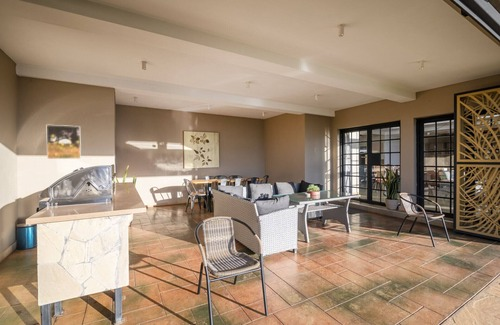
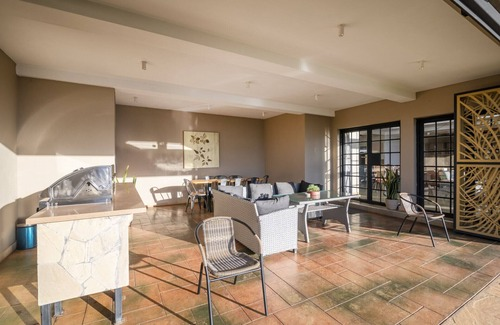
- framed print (64, 142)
